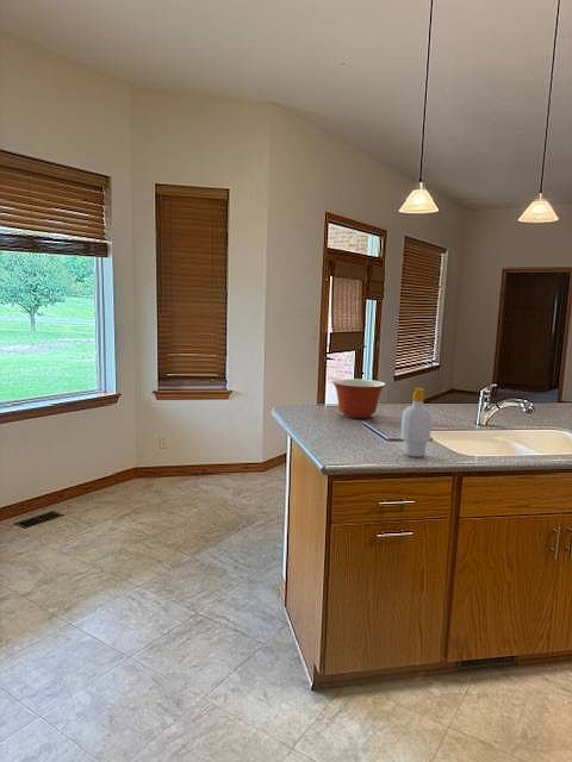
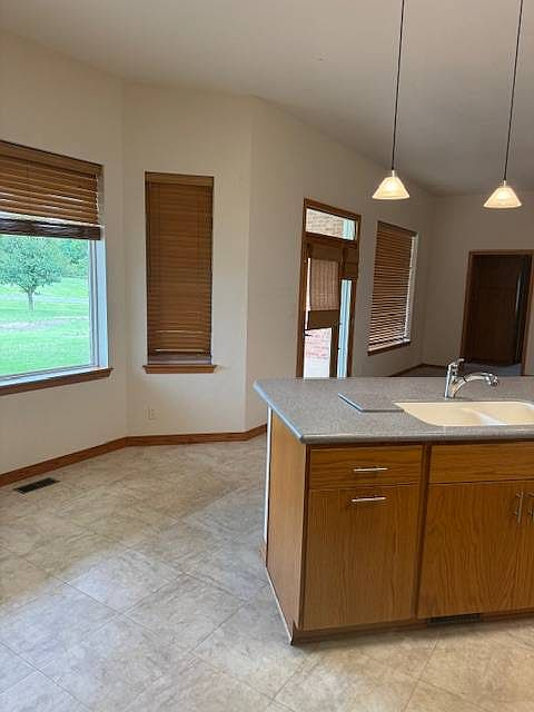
- mixing bowl (358, 399)
- soap bottle (416, 421)
